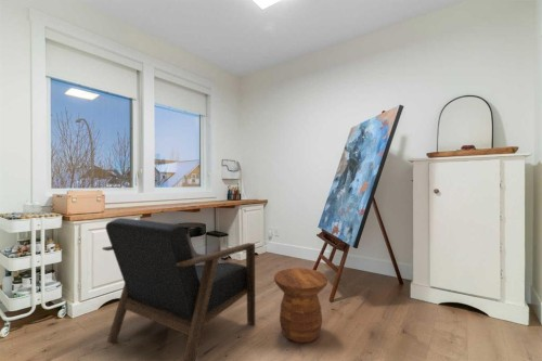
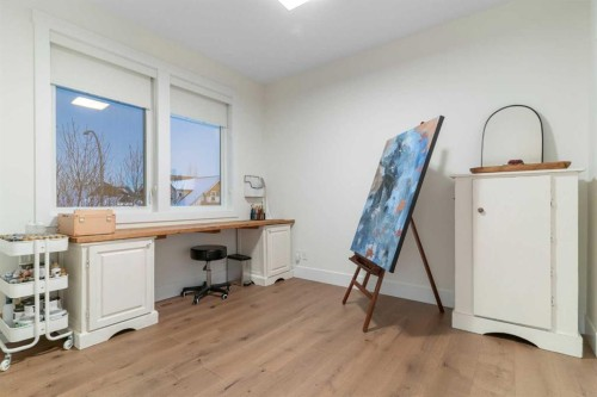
- armchair (182, 271)
- side table (300, 305)
